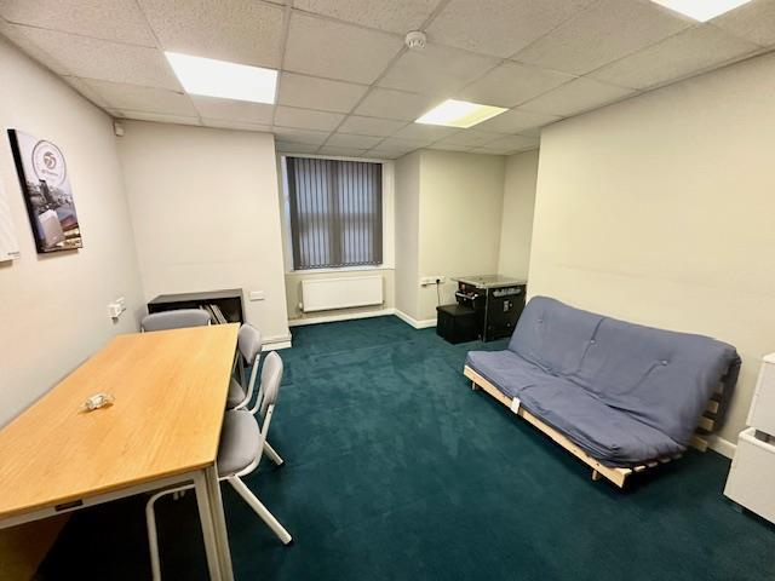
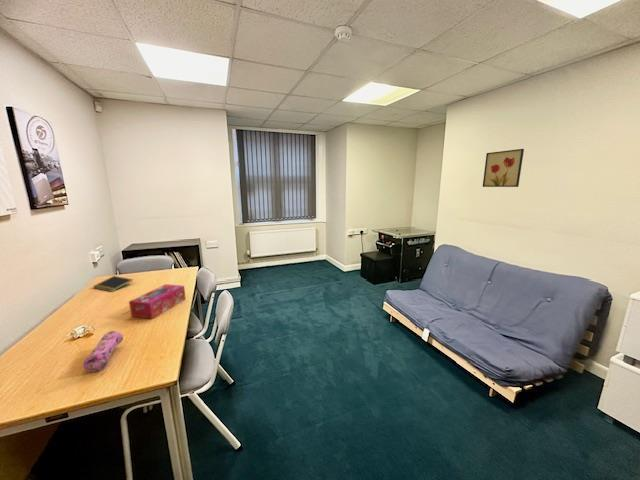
+ notepad (113, 283)
+ tissue box (159, 300)
+ pencil case (104, 349)
+ wall art (502, 169)
